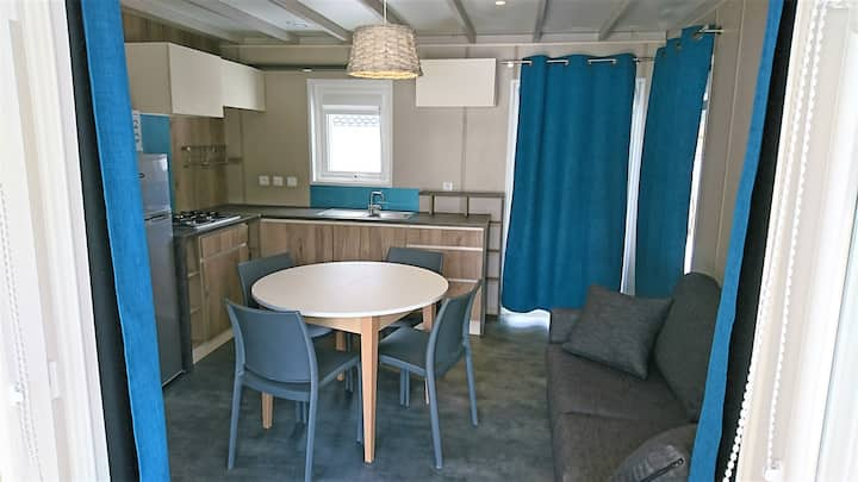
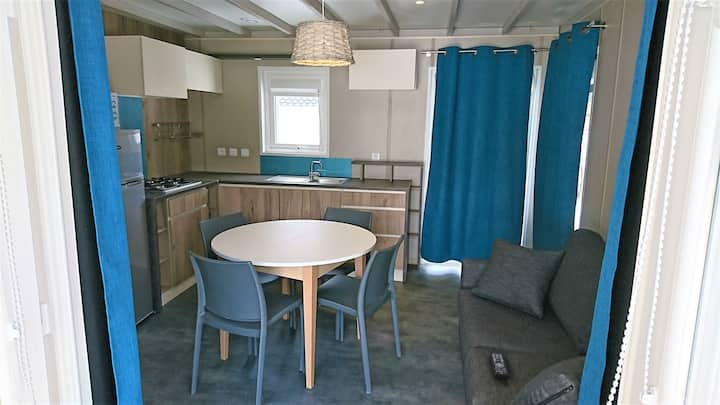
+ remote control (498, 363)
